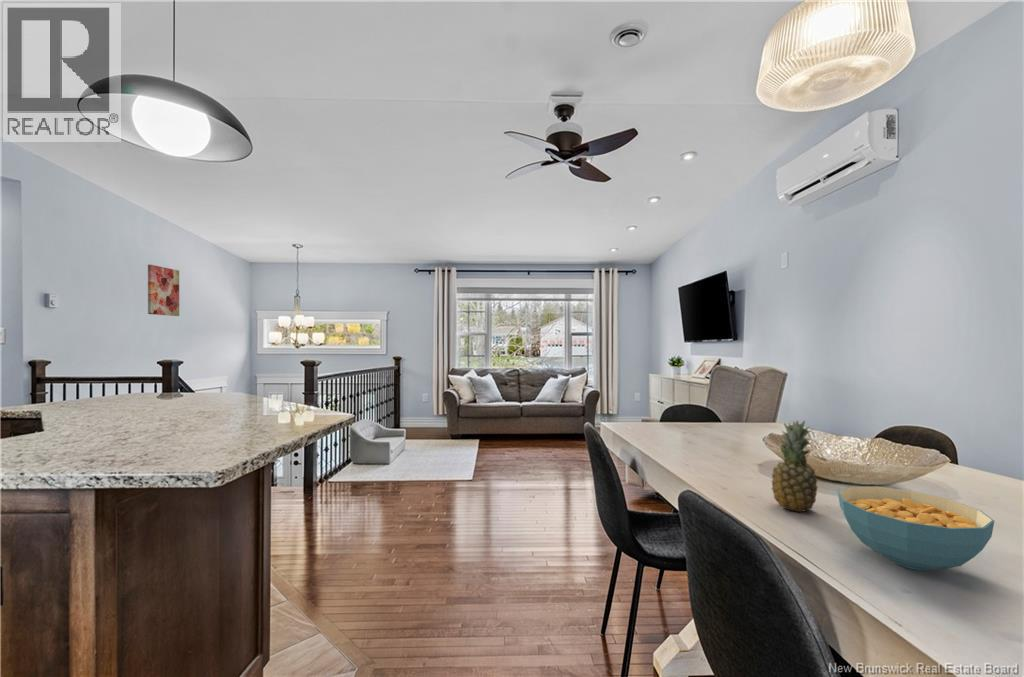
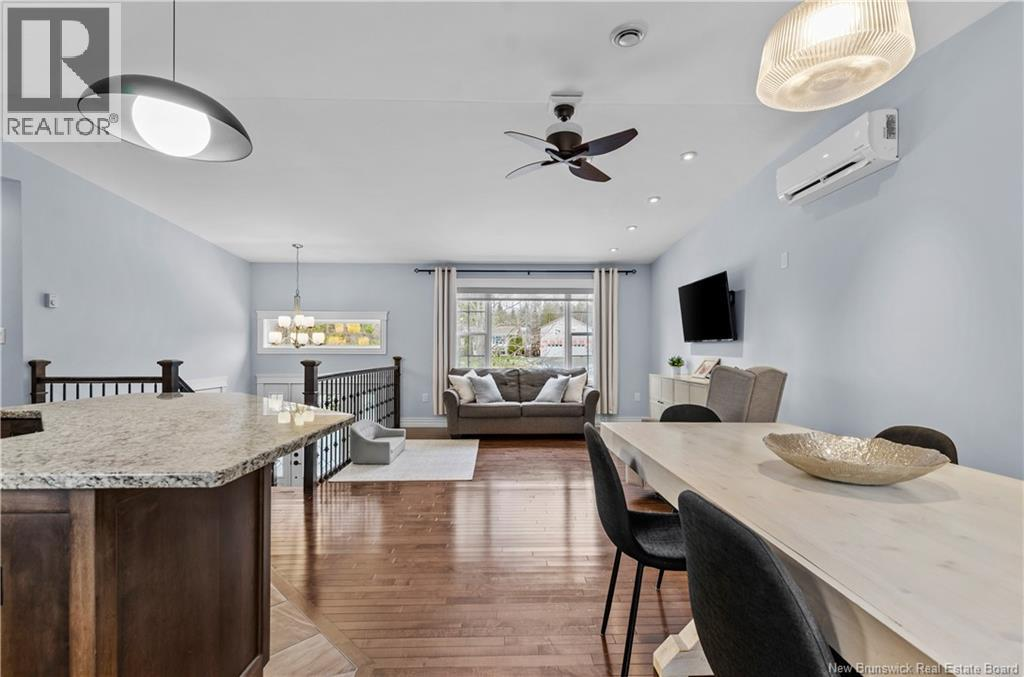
- cereal bowl (909, 533)
- fruit (794, 463)
- wall art (164, 291)
